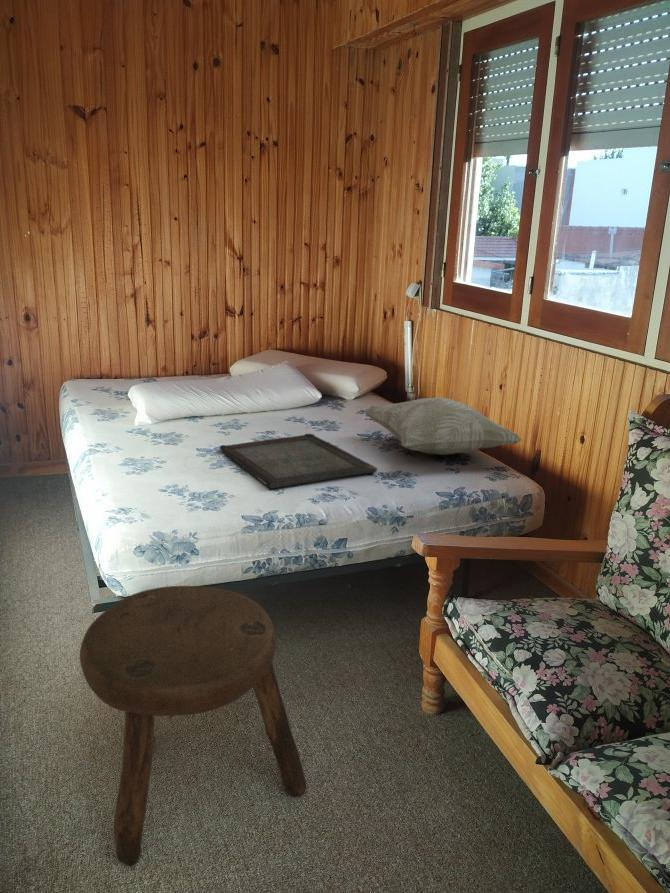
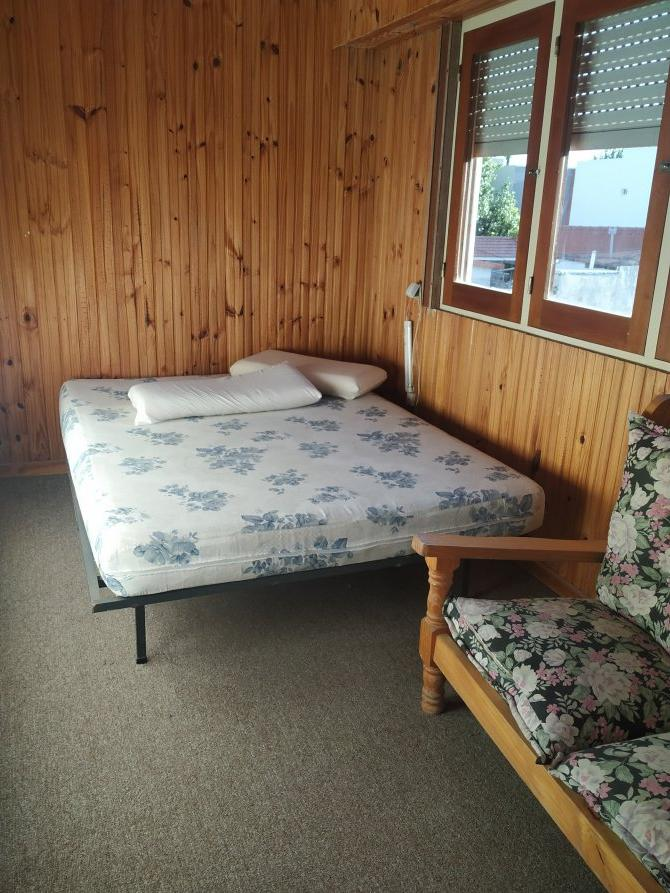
- stool (196, 713)
- decorative pillow (439, 425)
- serving tray (295, 458)
